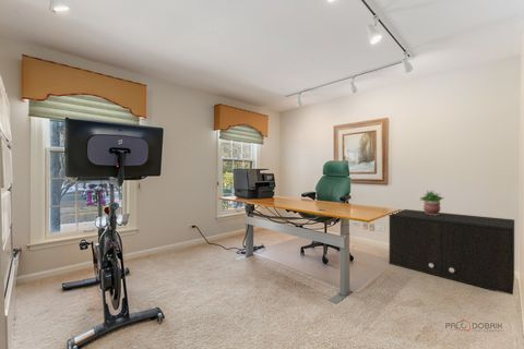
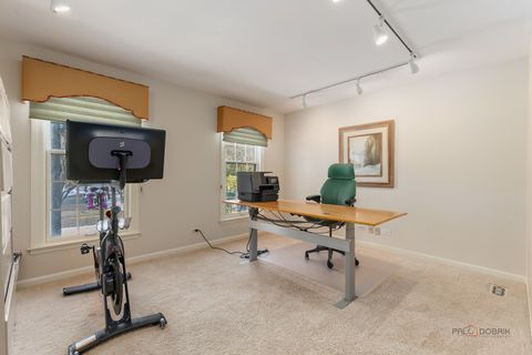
- storage cabinet (446, 243)
- potted plant (431, 202)
